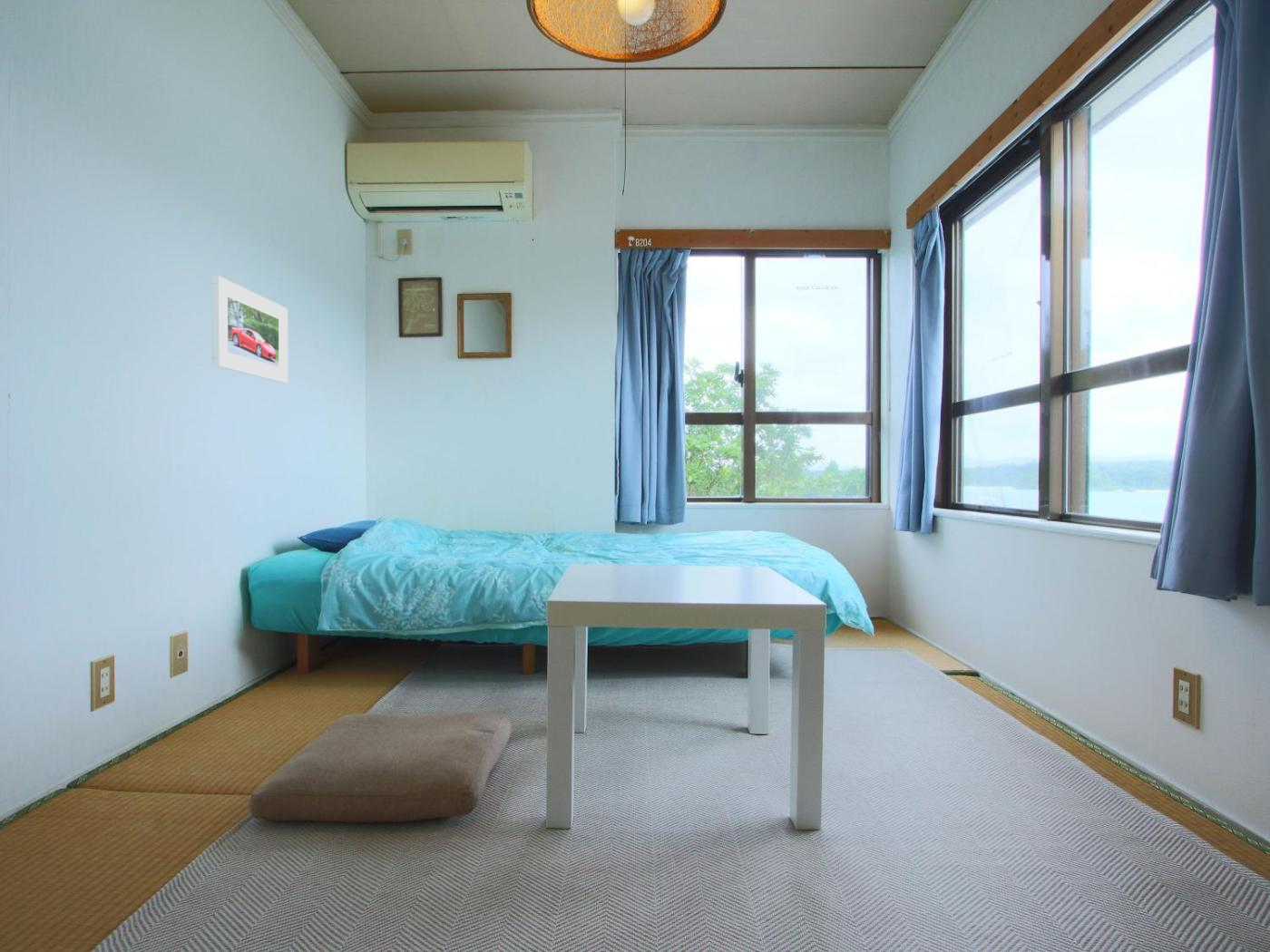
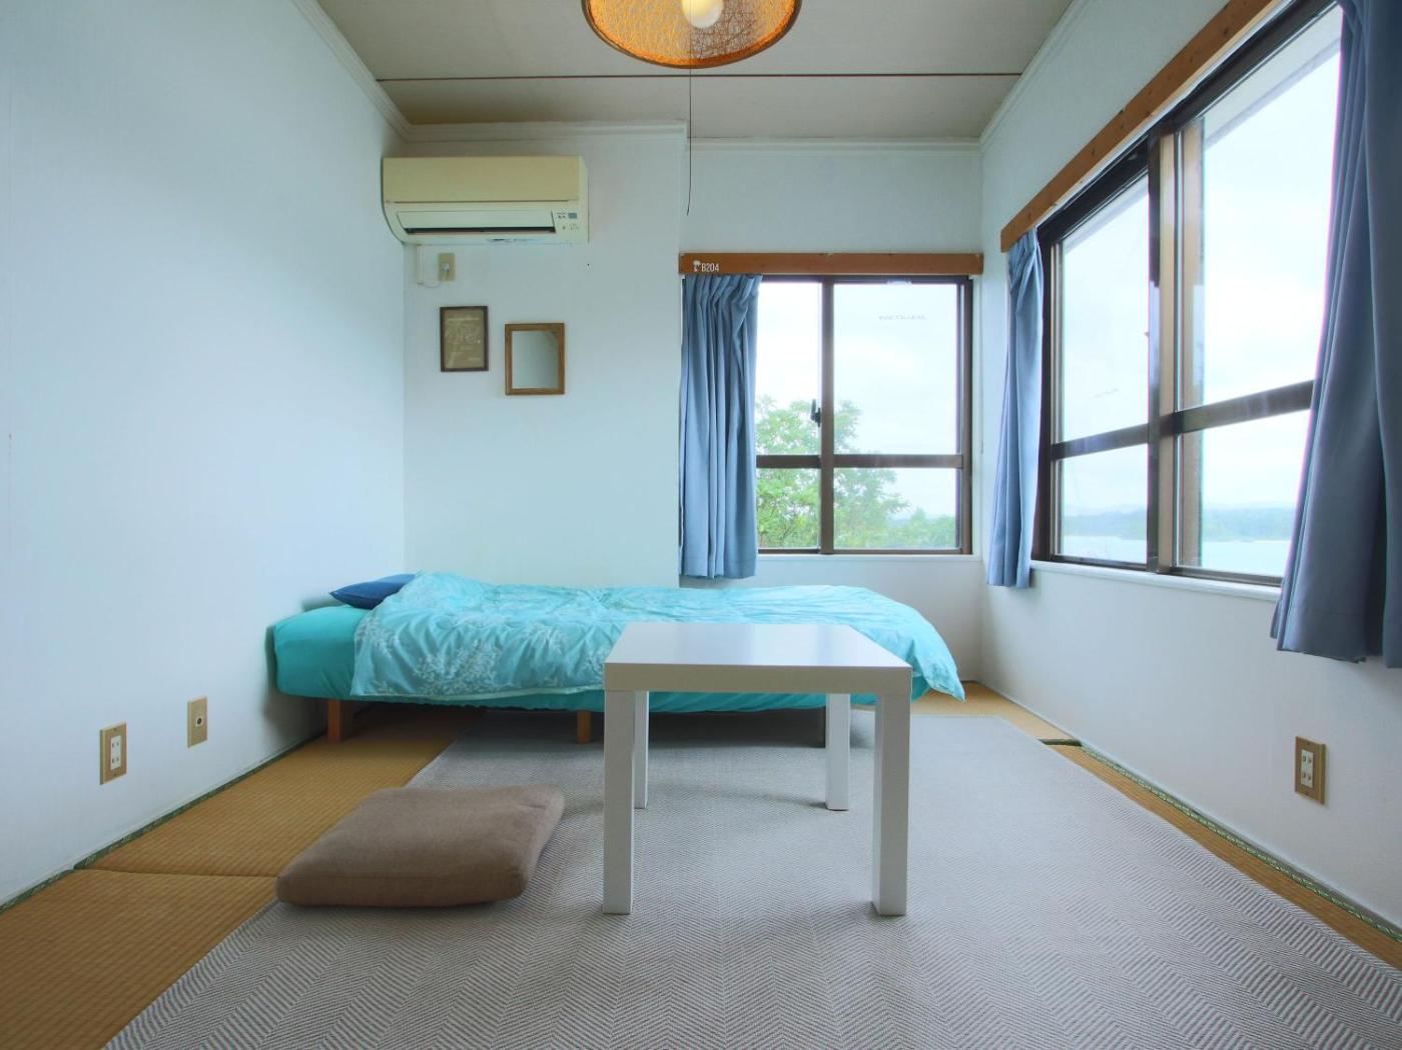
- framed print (253, 334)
